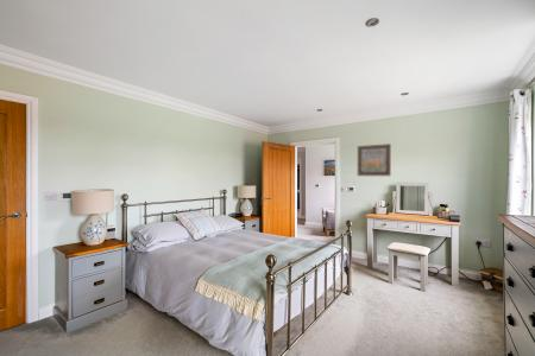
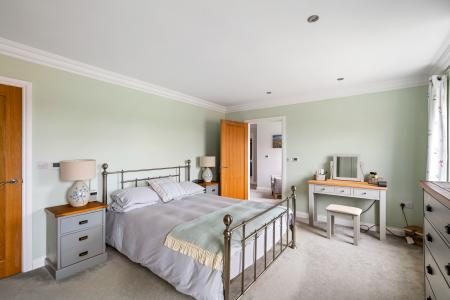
- wall art (373, 160)
